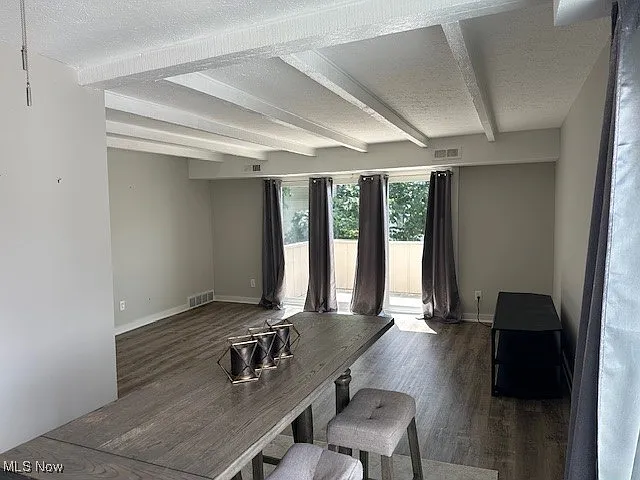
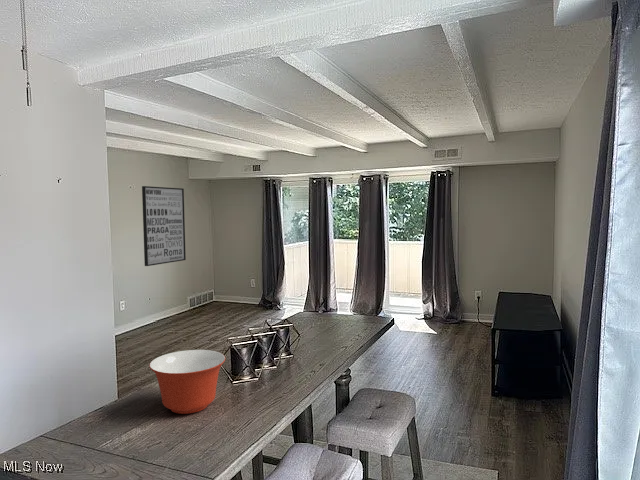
+ wall art (165, 225)
+ mixing bowl (188, 383)
